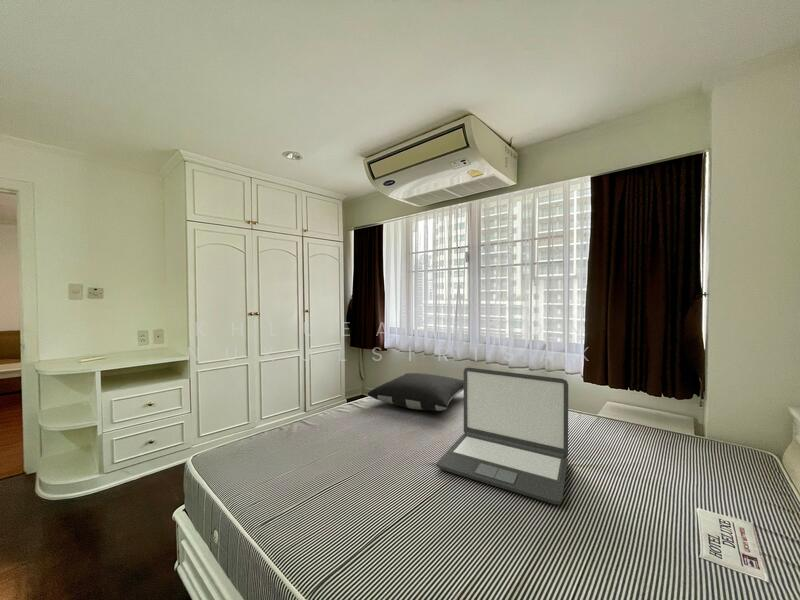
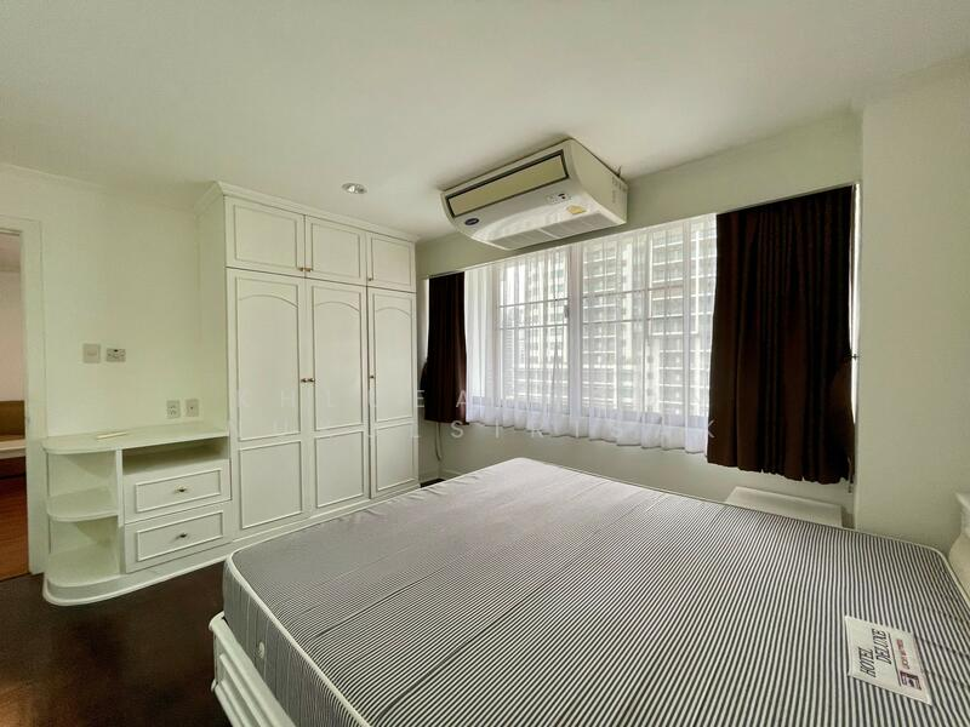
- laptop (503, 423)
- pillow (422, 388)
